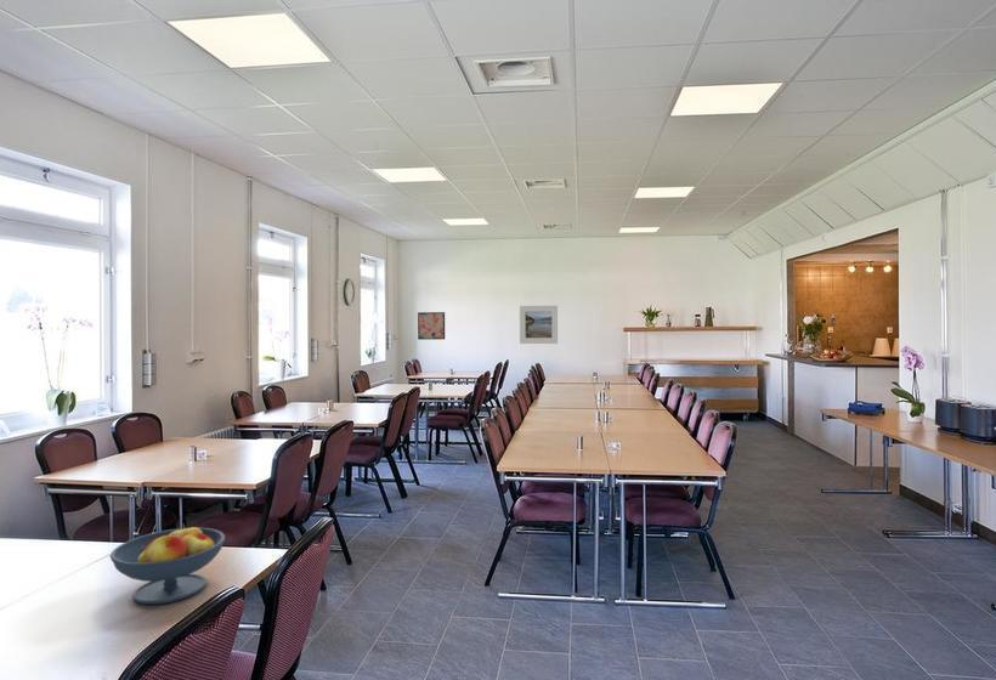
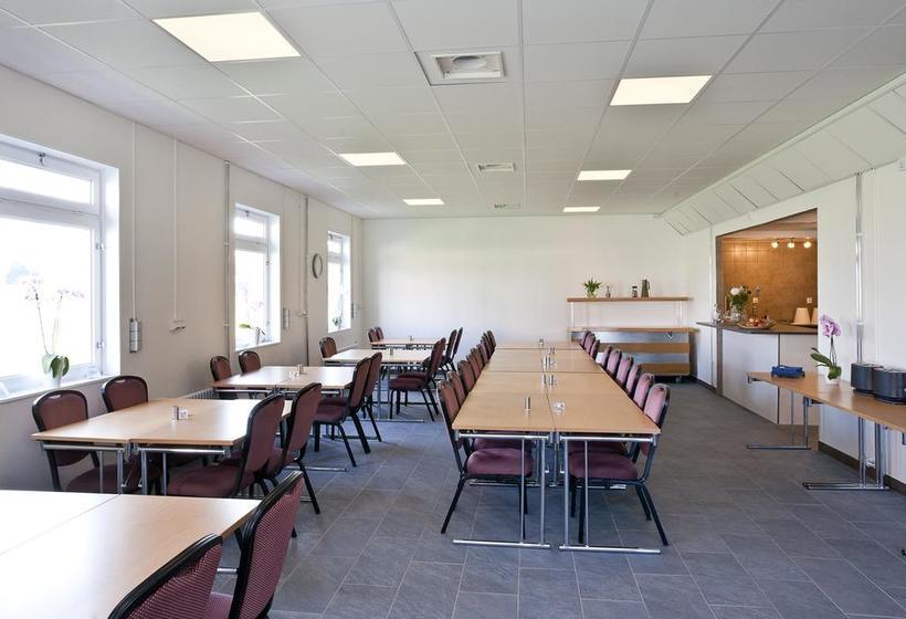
- fruit bowl (170, 559)
- wall art (431, 325)
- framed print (538, 324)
